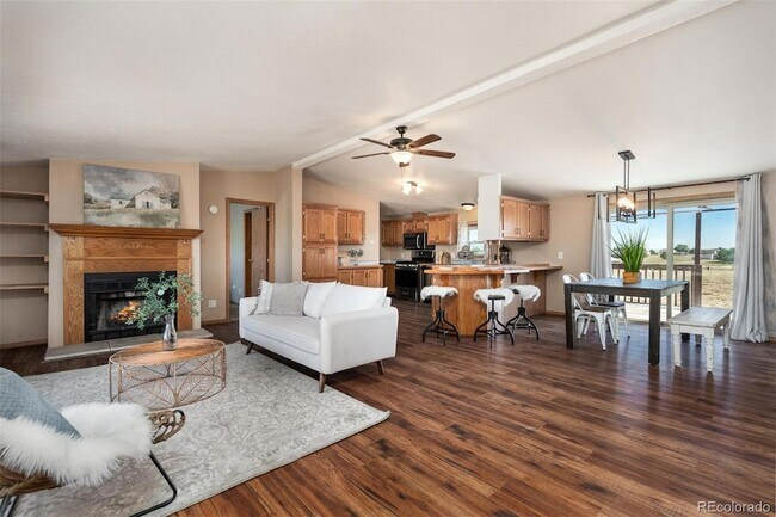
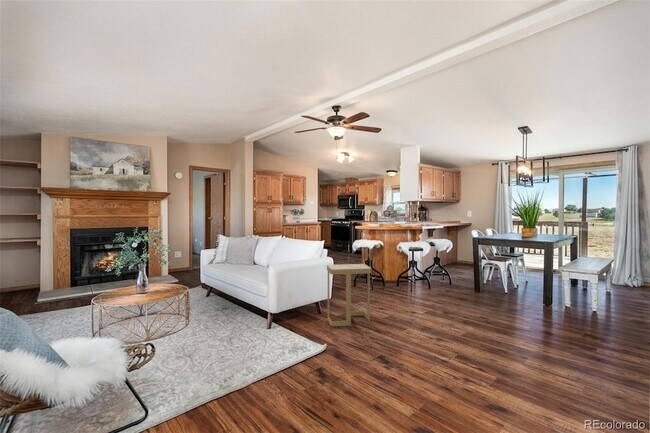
+ side table (348, 293)
